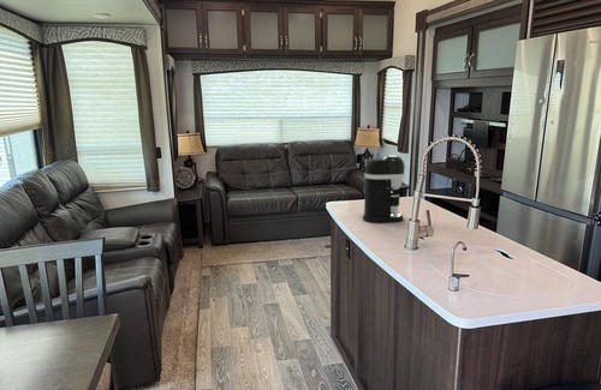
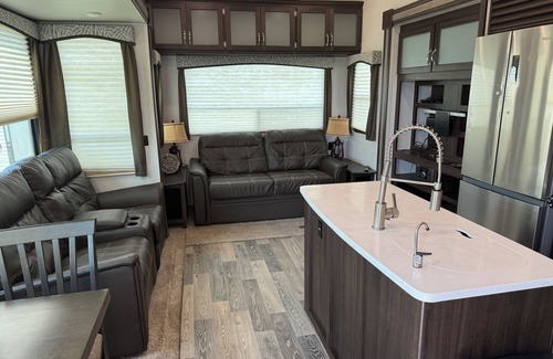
- coffee maker (383, 187)
